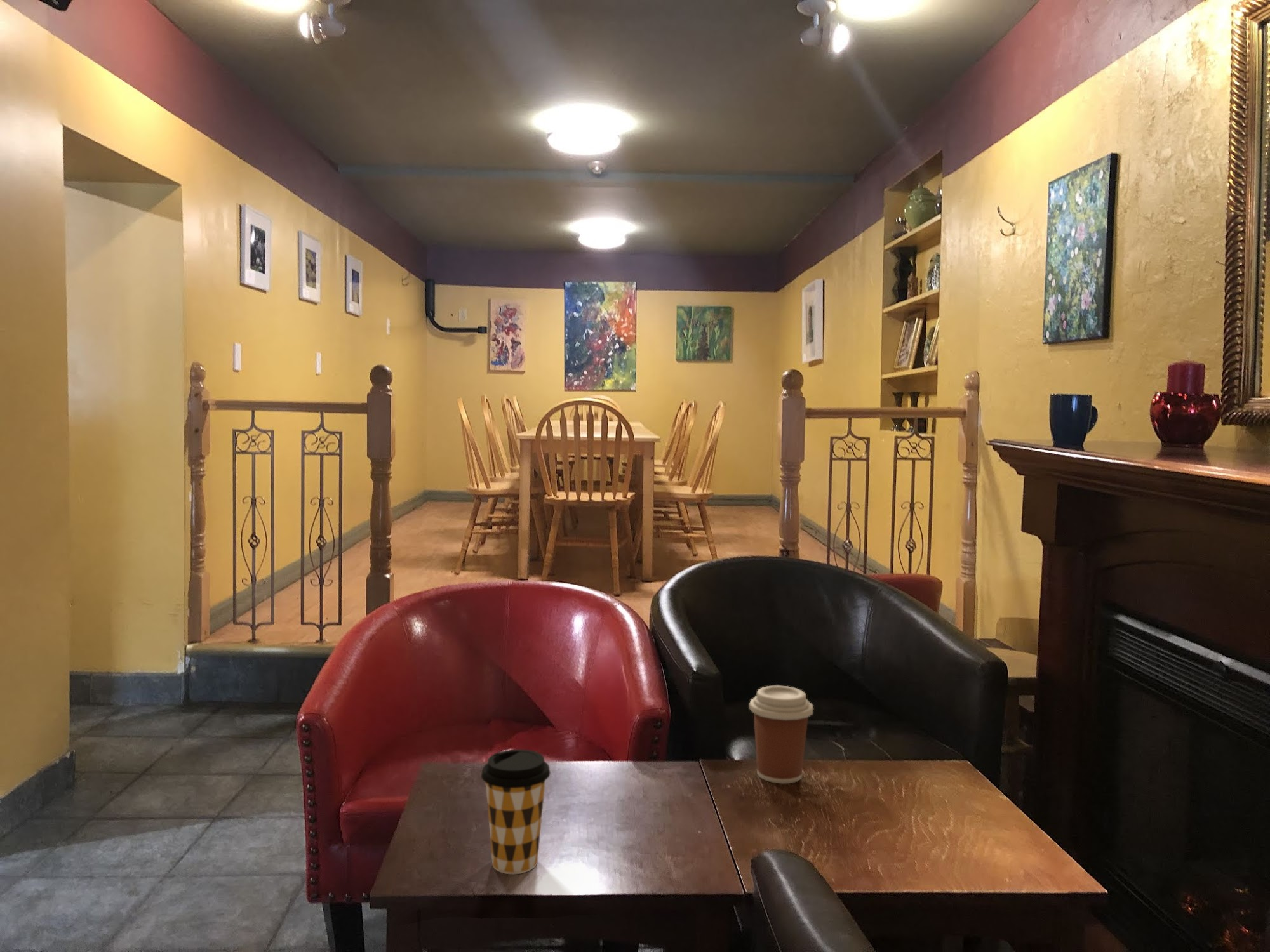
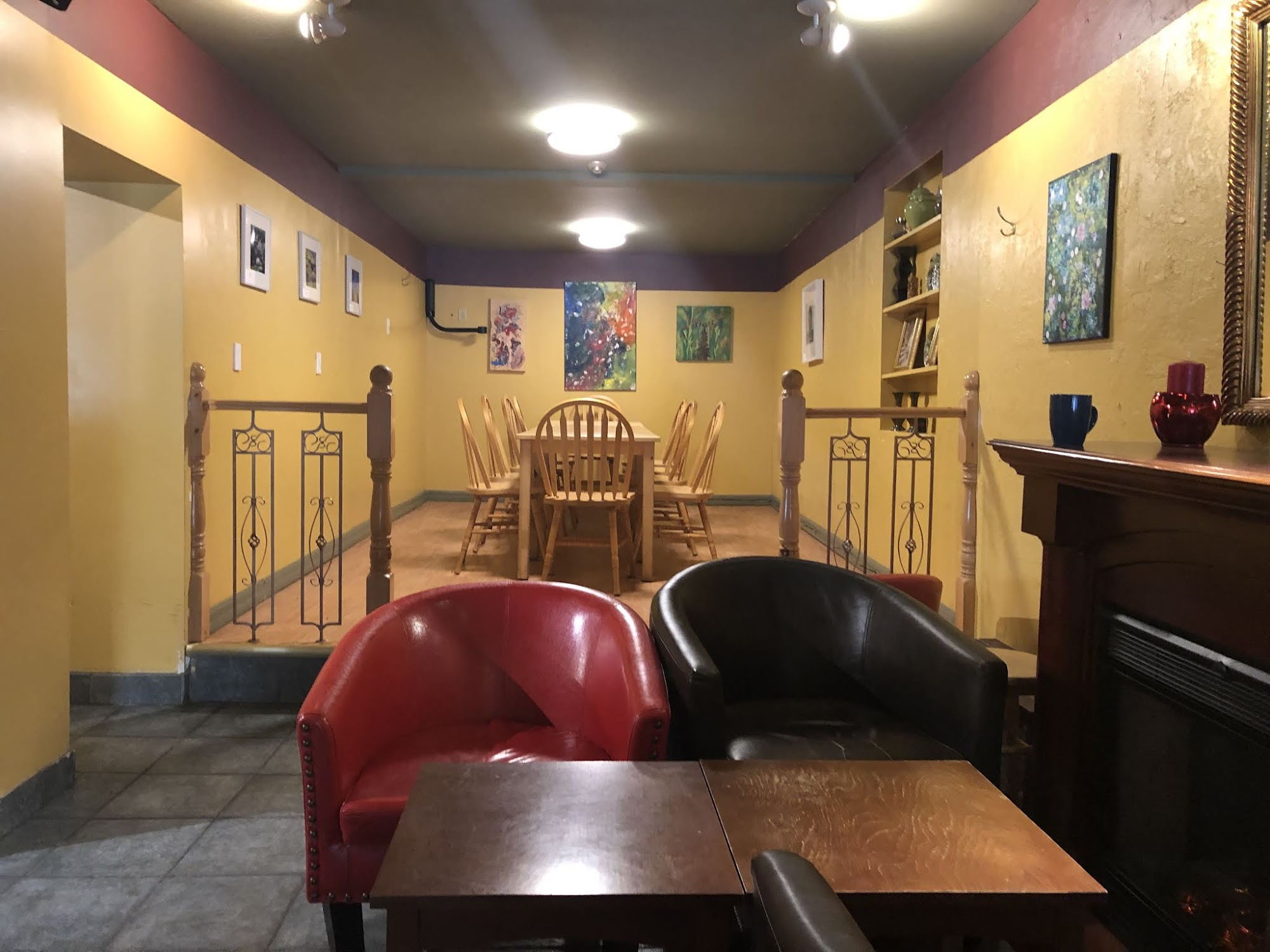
- coffee cup (780, 734)
- coffee cup (516, 811)
